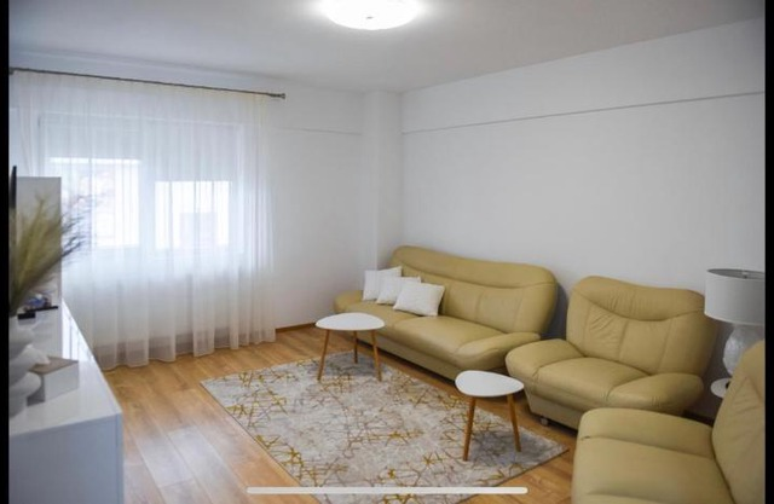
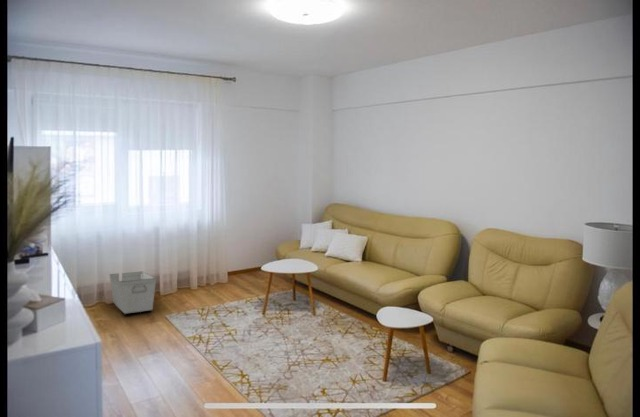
+ storage bin (132, 291)
